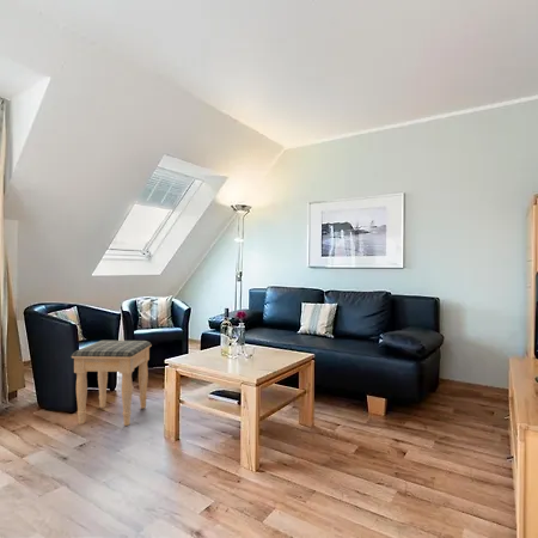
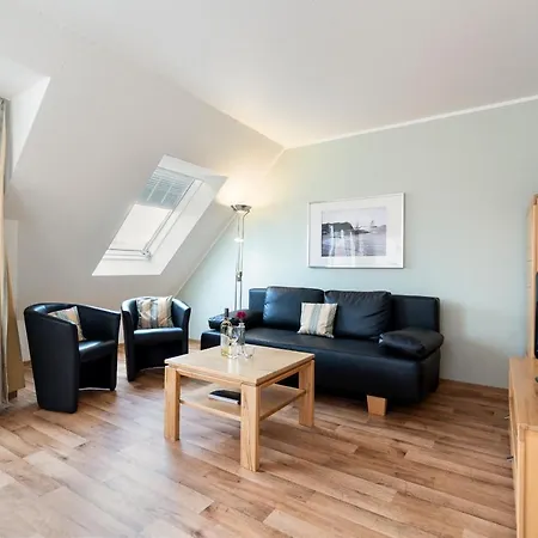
- footstool (106, 379)
